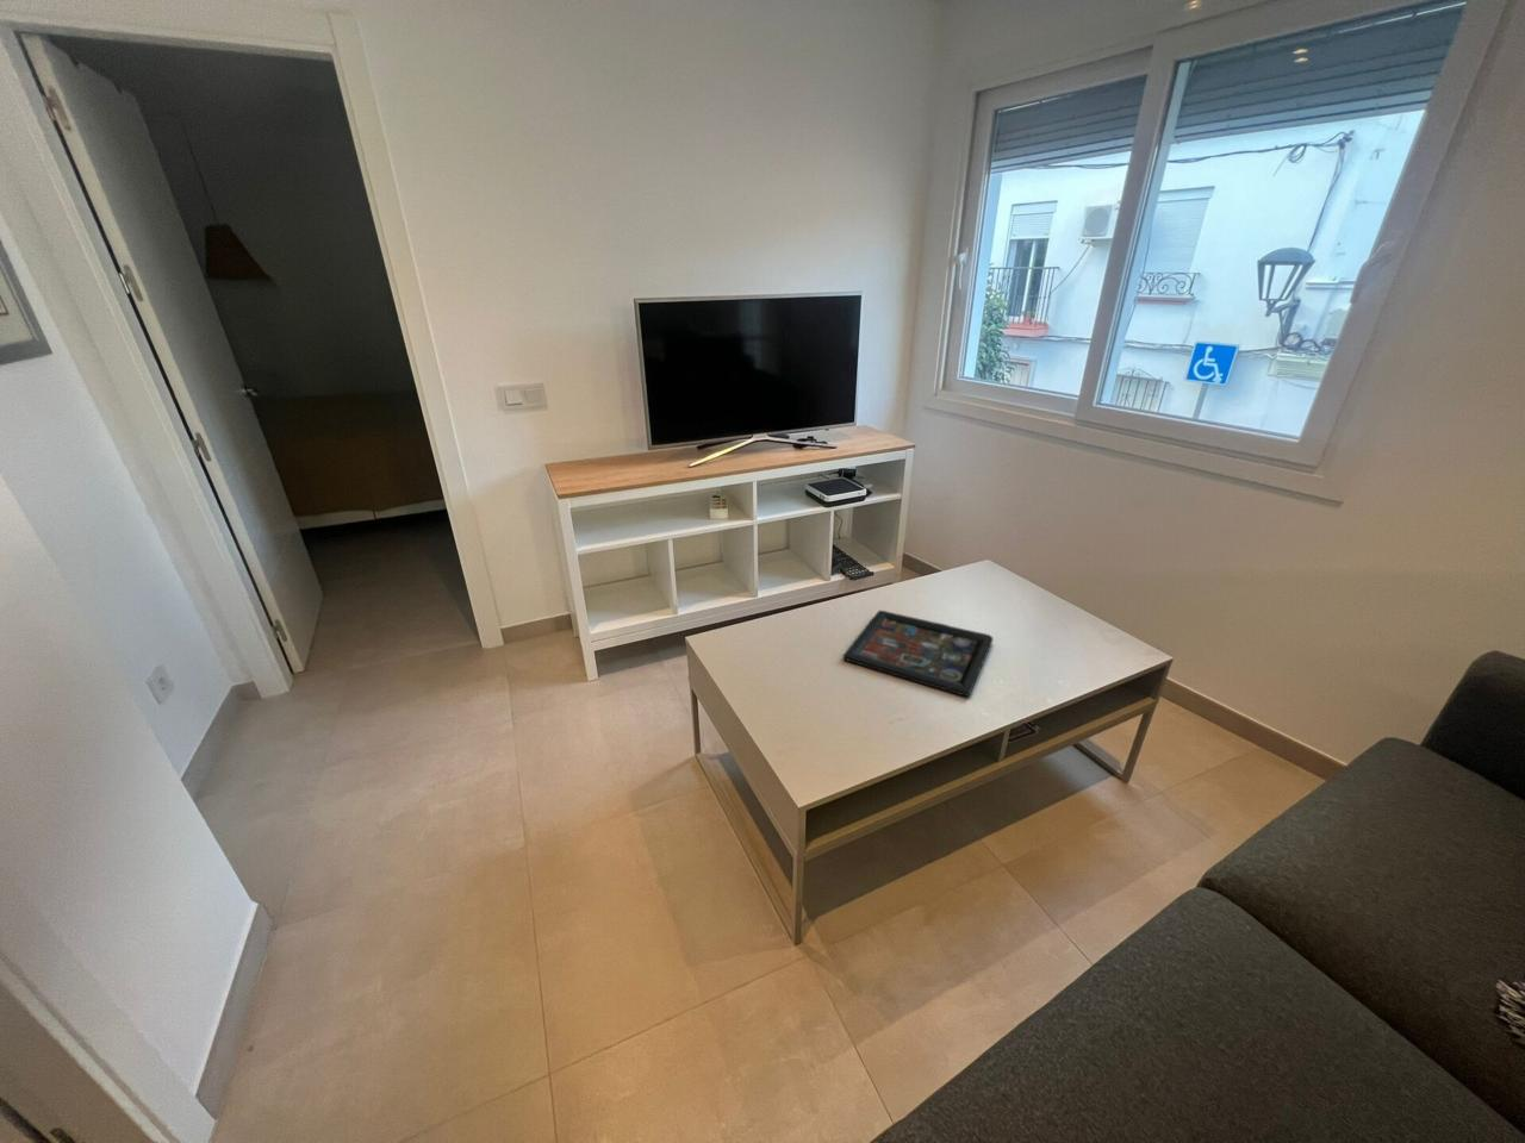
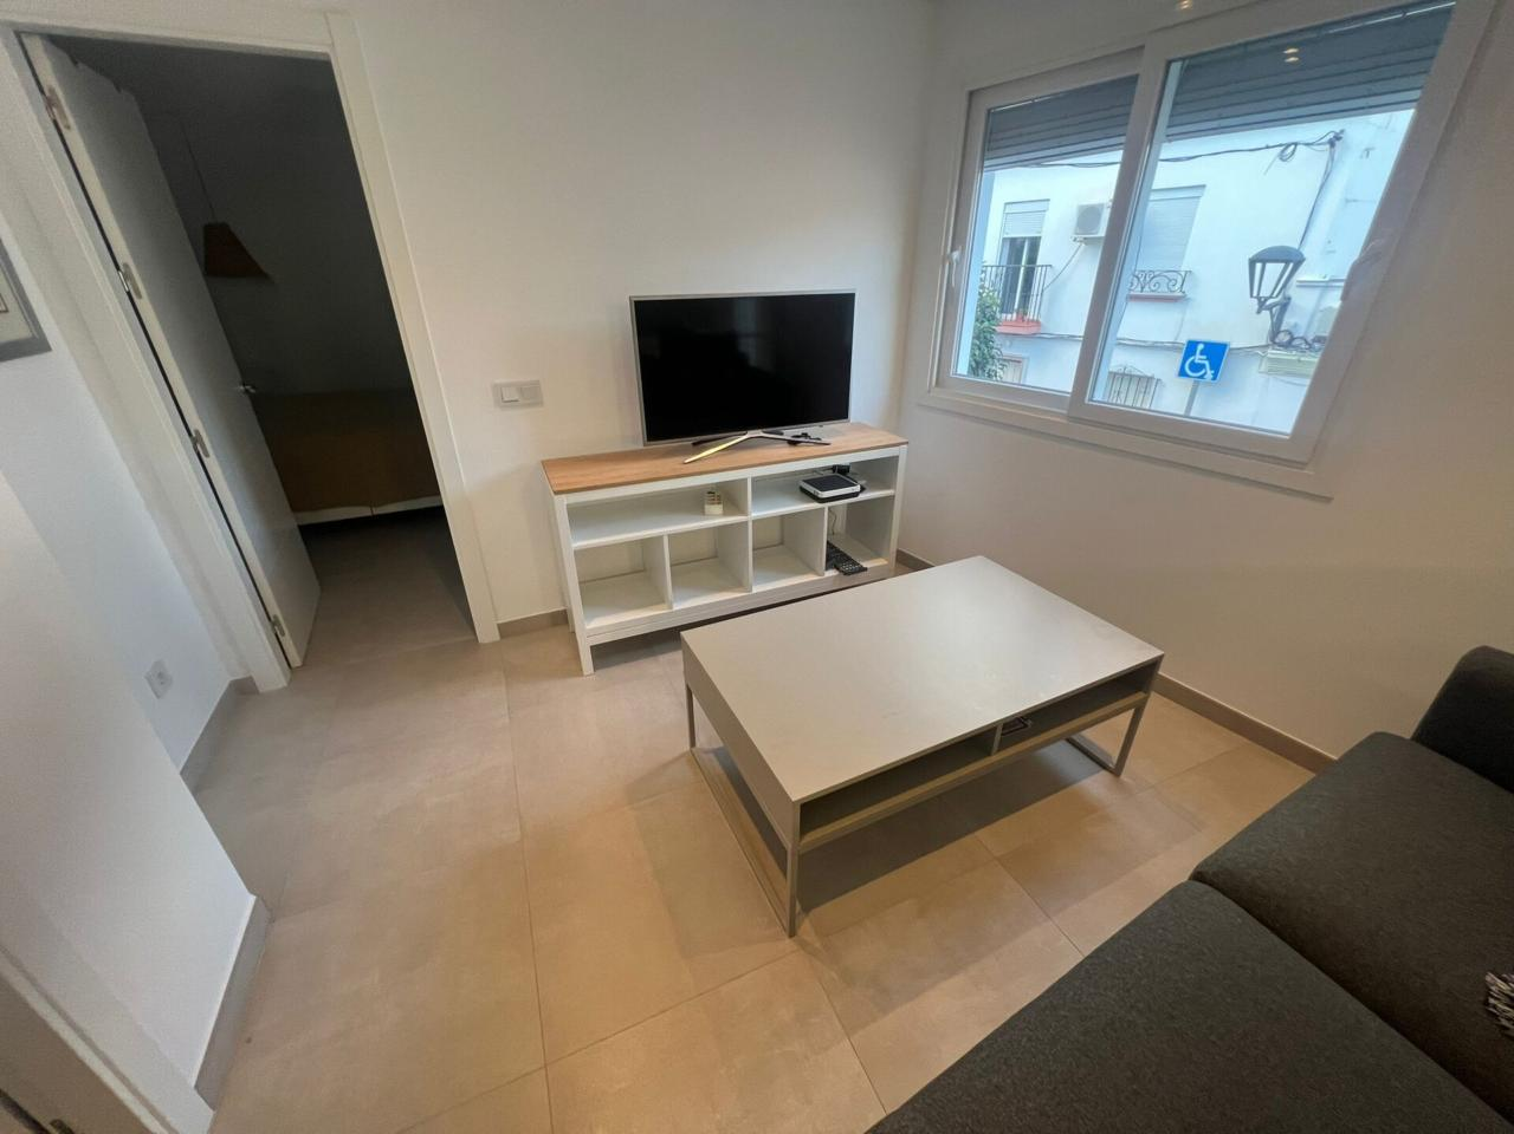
- decorative tray (919, 647)
